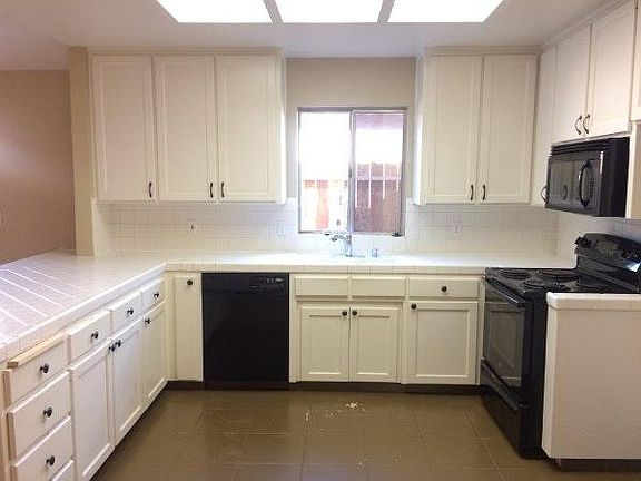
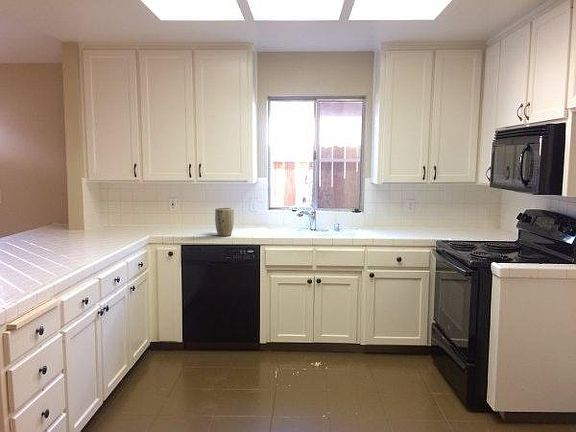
+ plant pot (224, 221)
